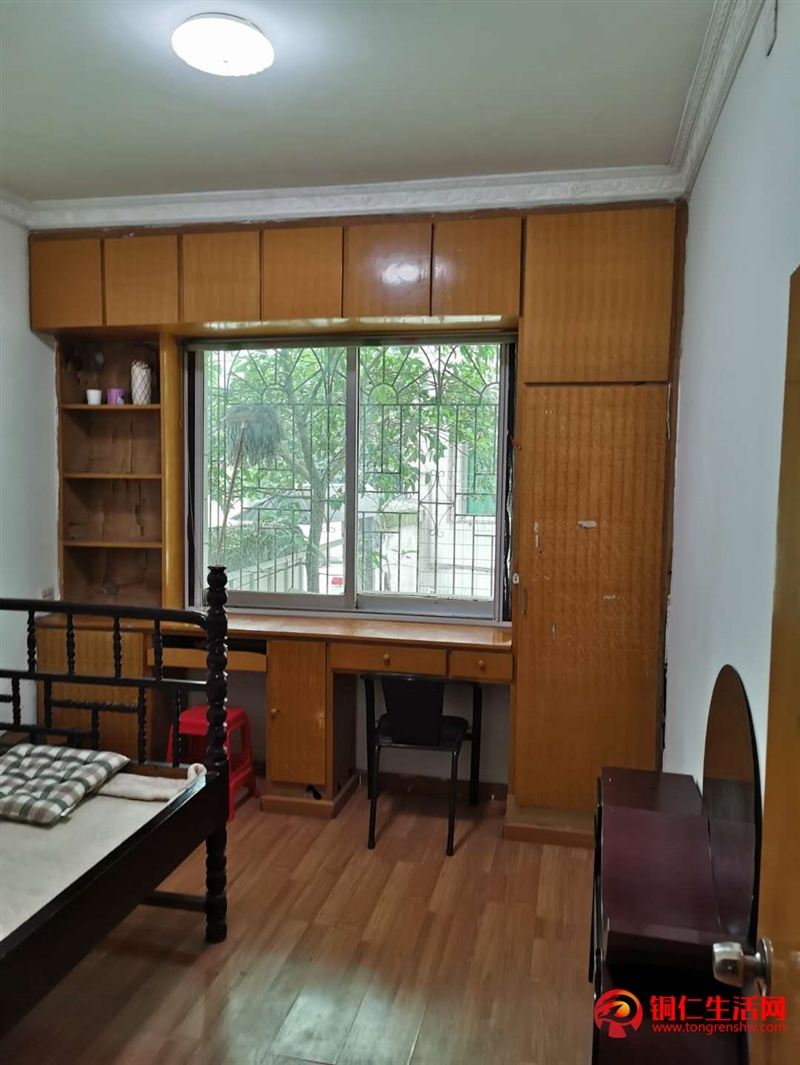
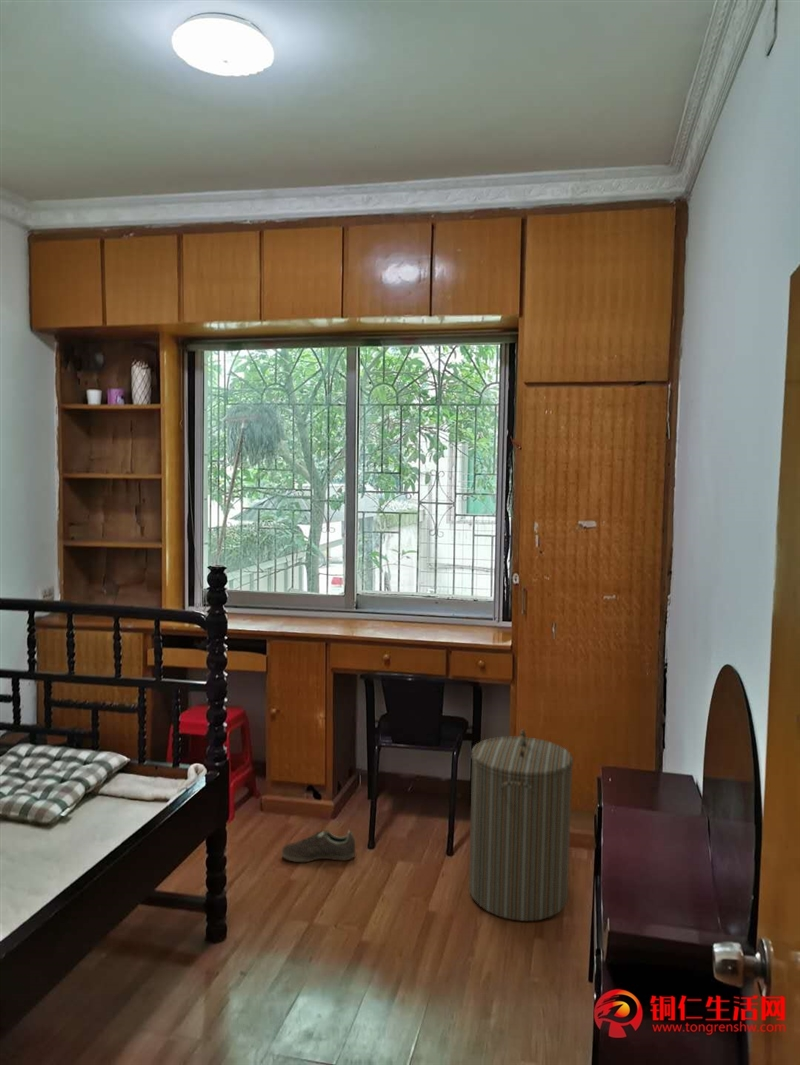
+ sneaker (318, 842)
+ laundry hamper (519, 812)
